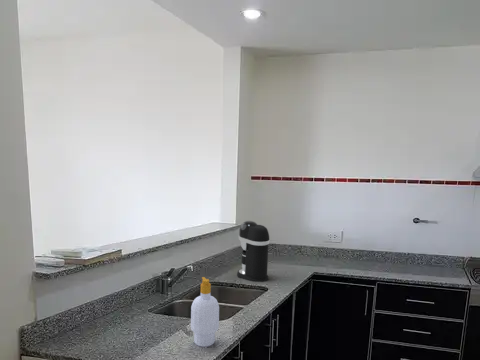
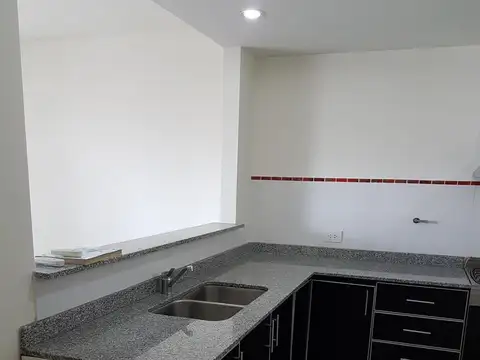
- coffee maker (253, 250)
- soap bottle (205, 311)
